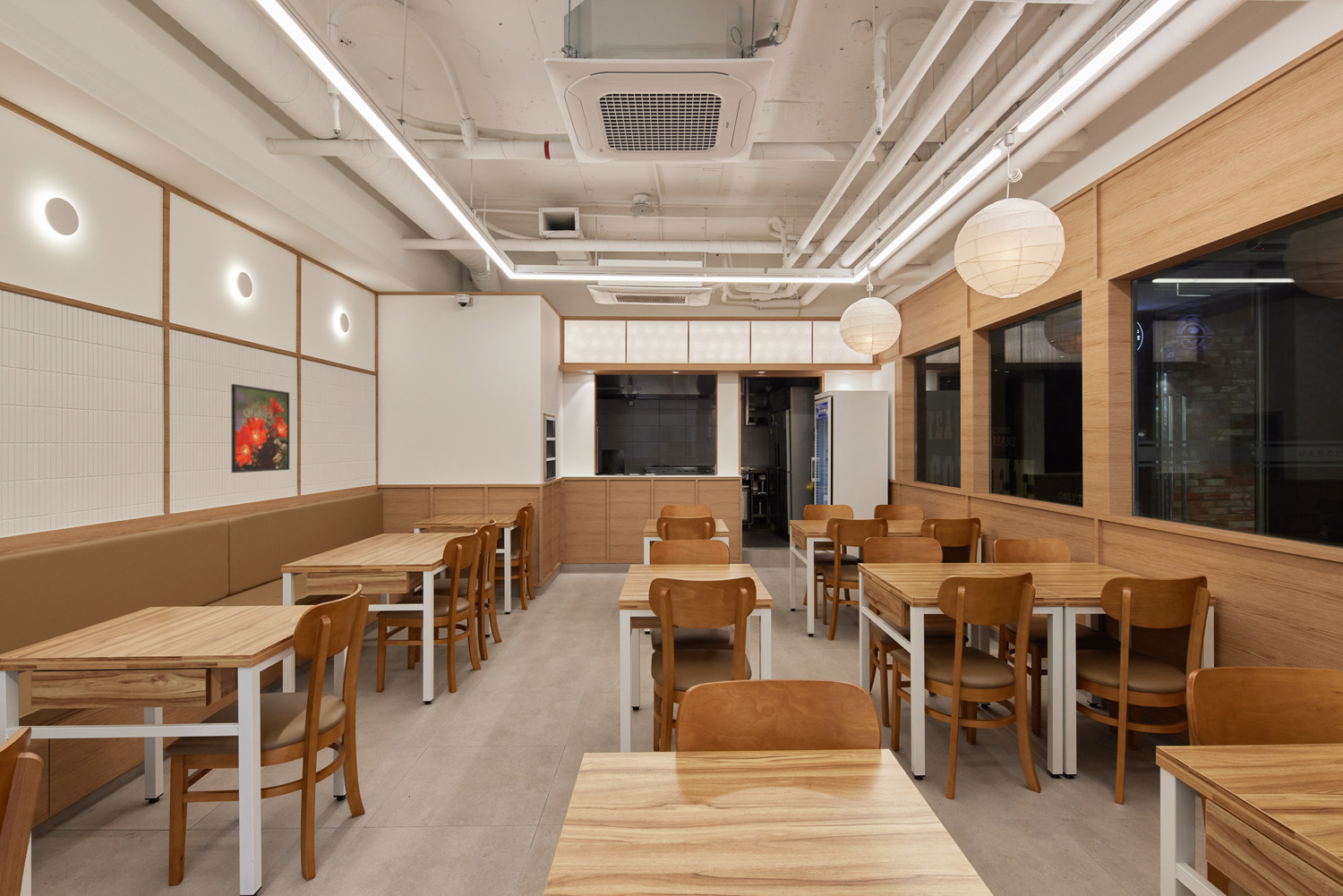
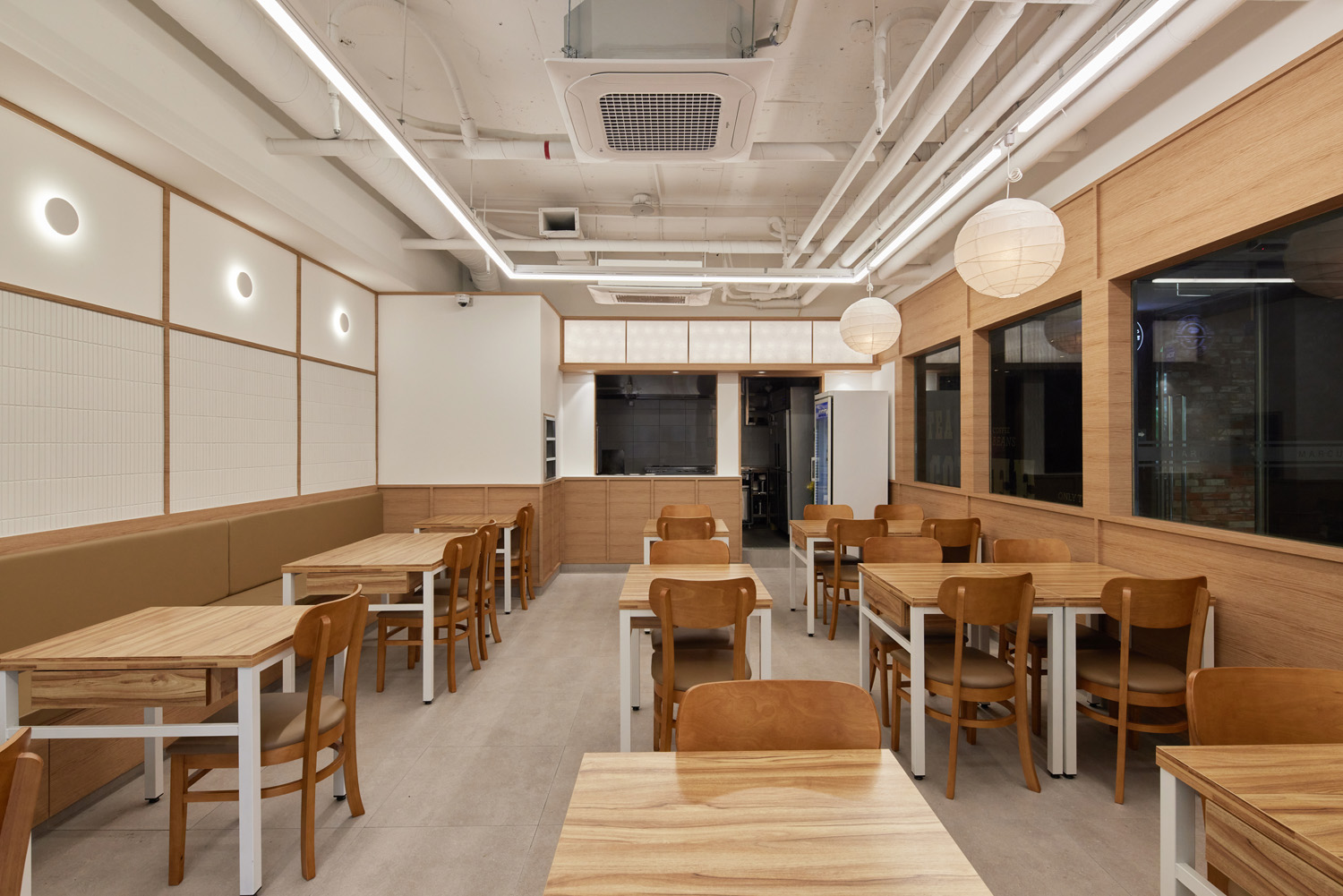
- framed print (262, 430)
